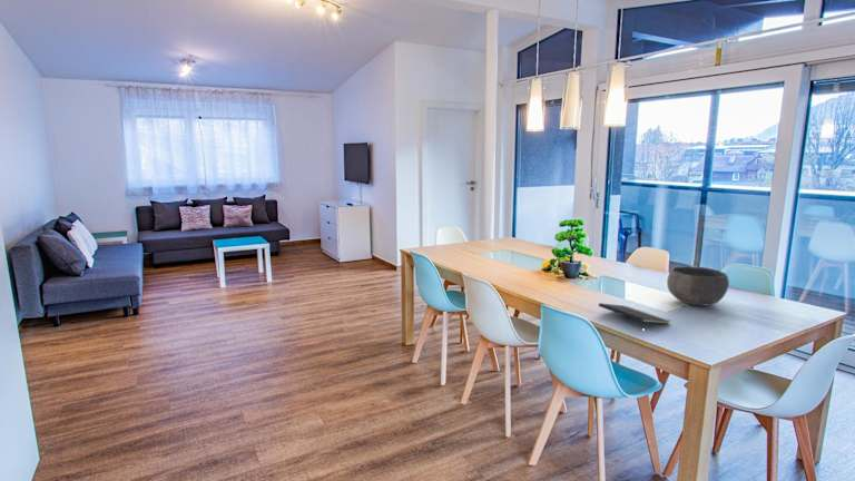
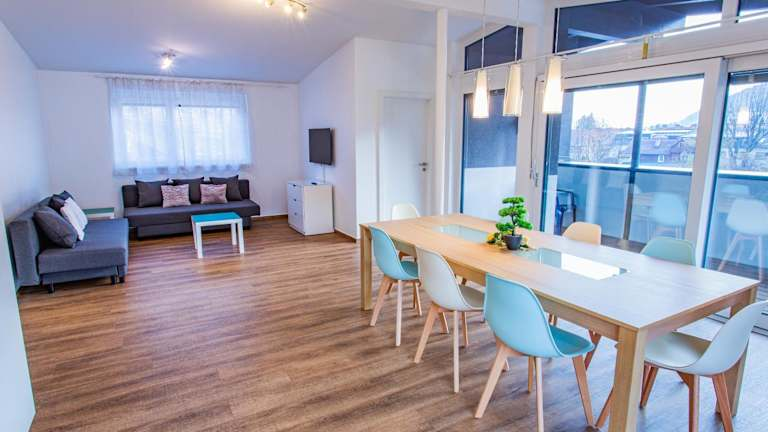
- bowl (696, 286)
- notepad (632, 313)
